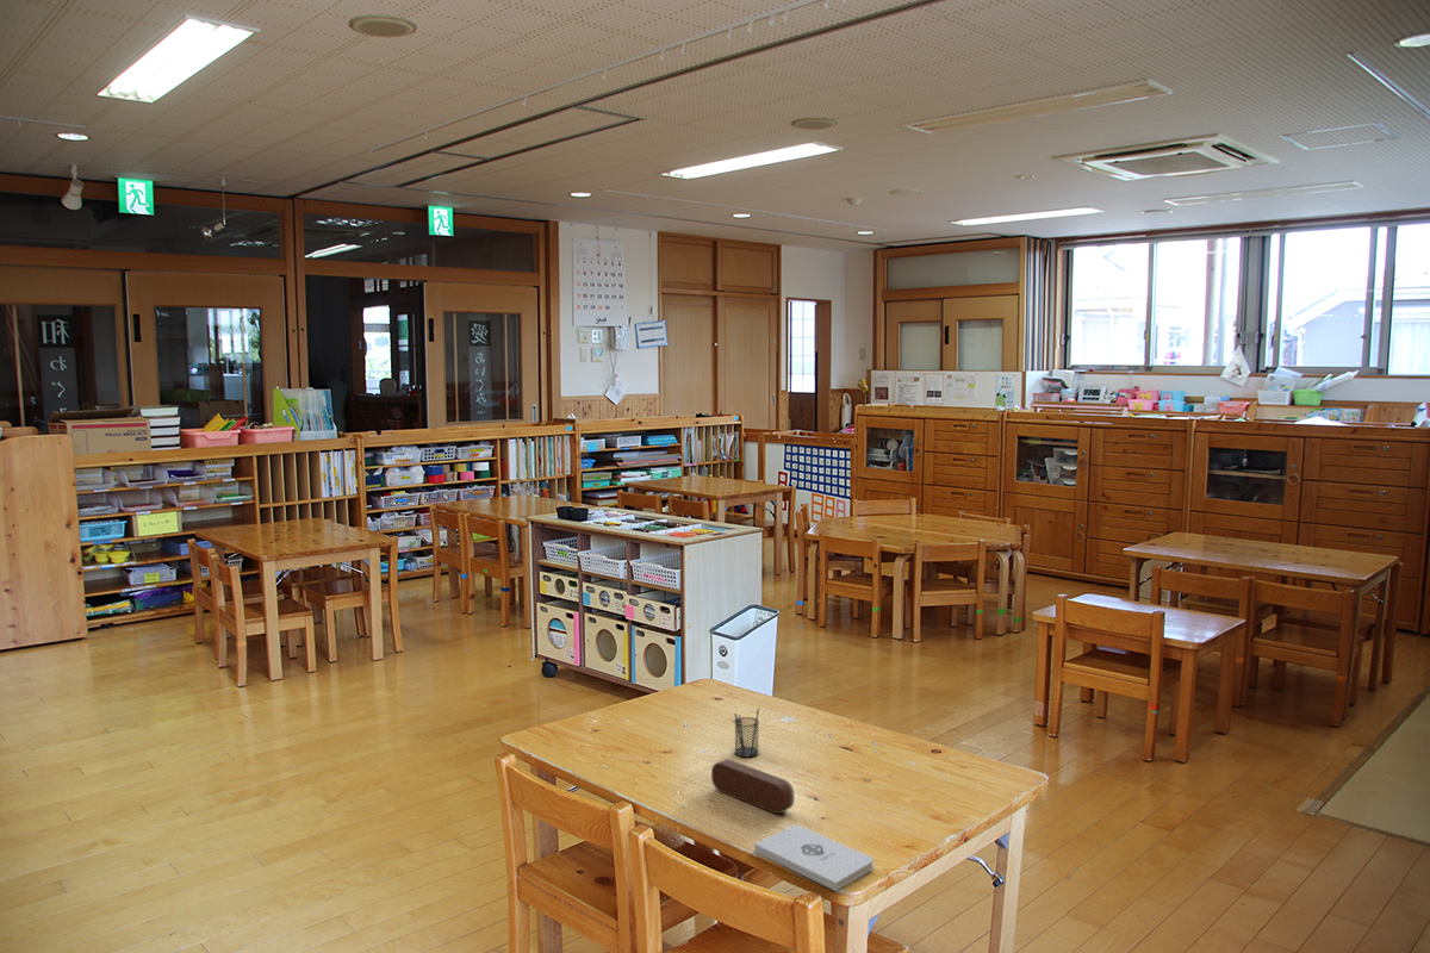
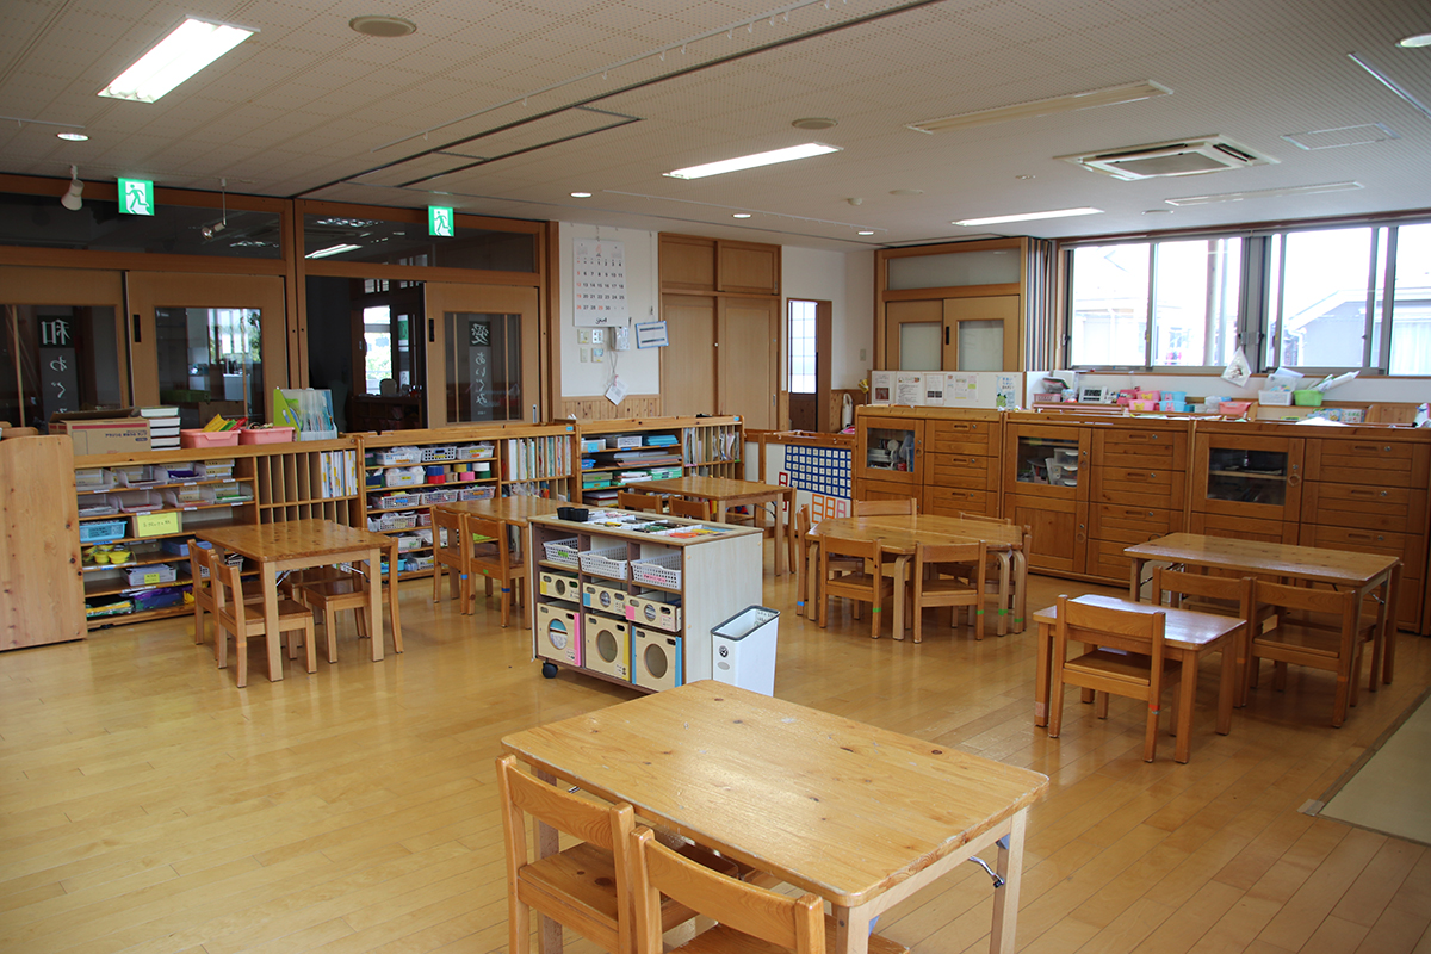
- notepad (814, 855)
- pencil case (752, 785)
- pencil holder (745, 729)
